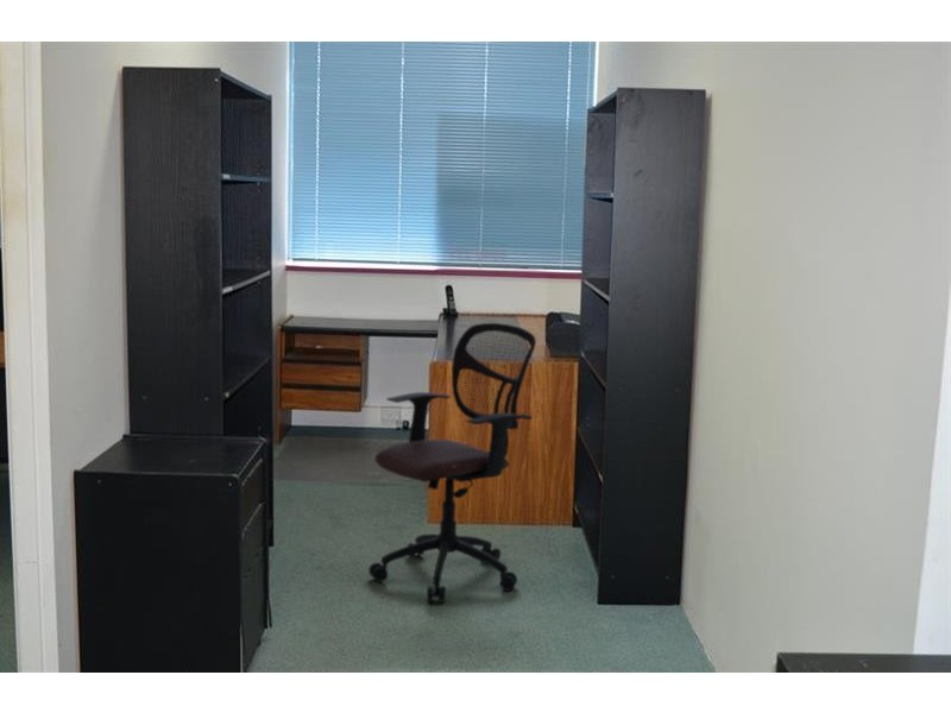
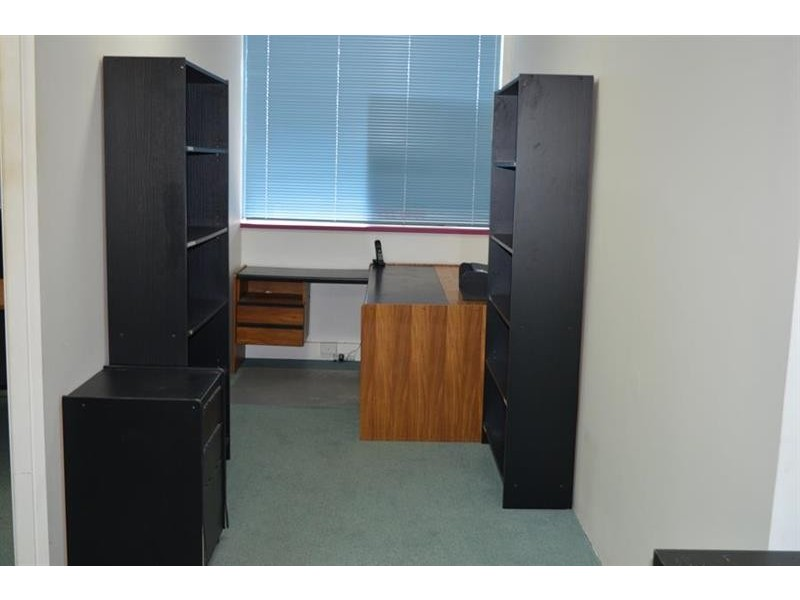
- office chair (454, 453)
